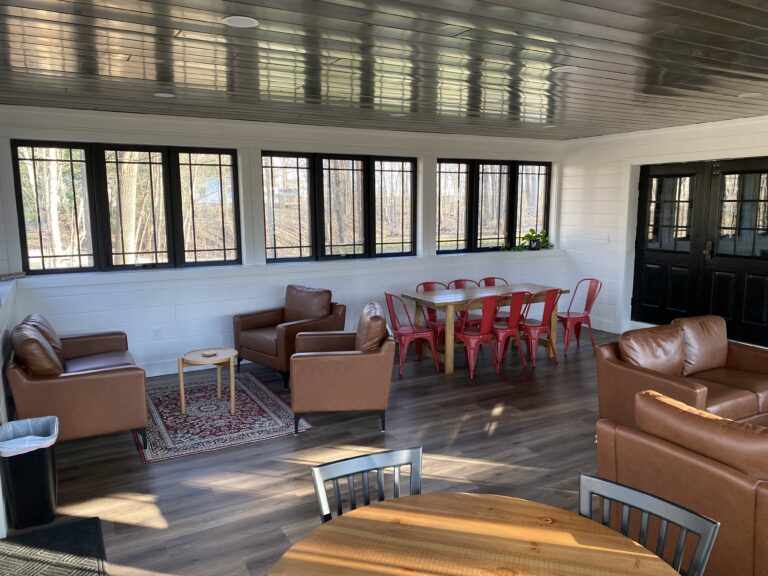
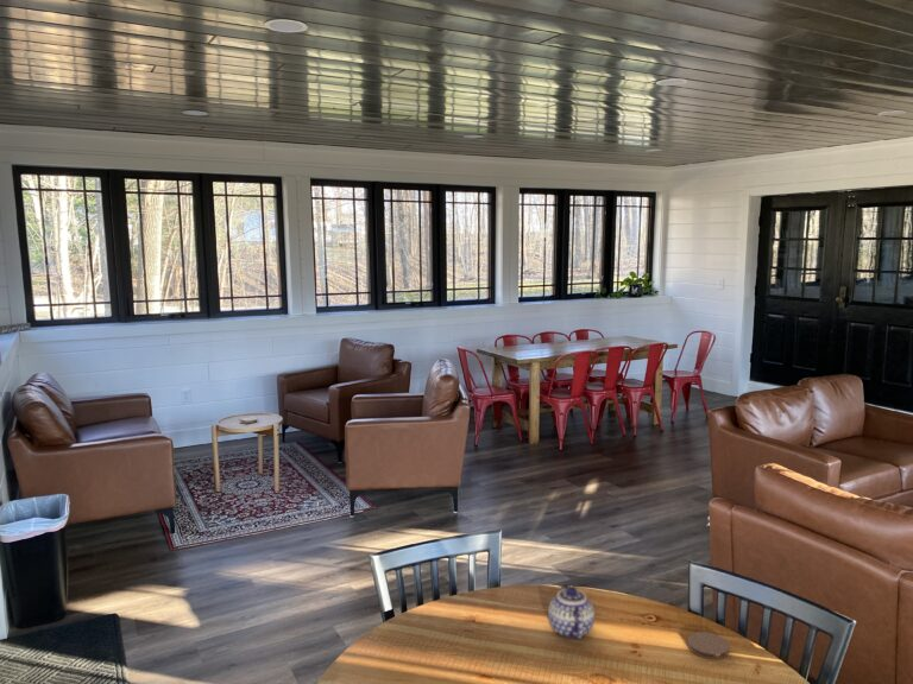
+ coaster (707, 645)
+ teapot (571, 608)
